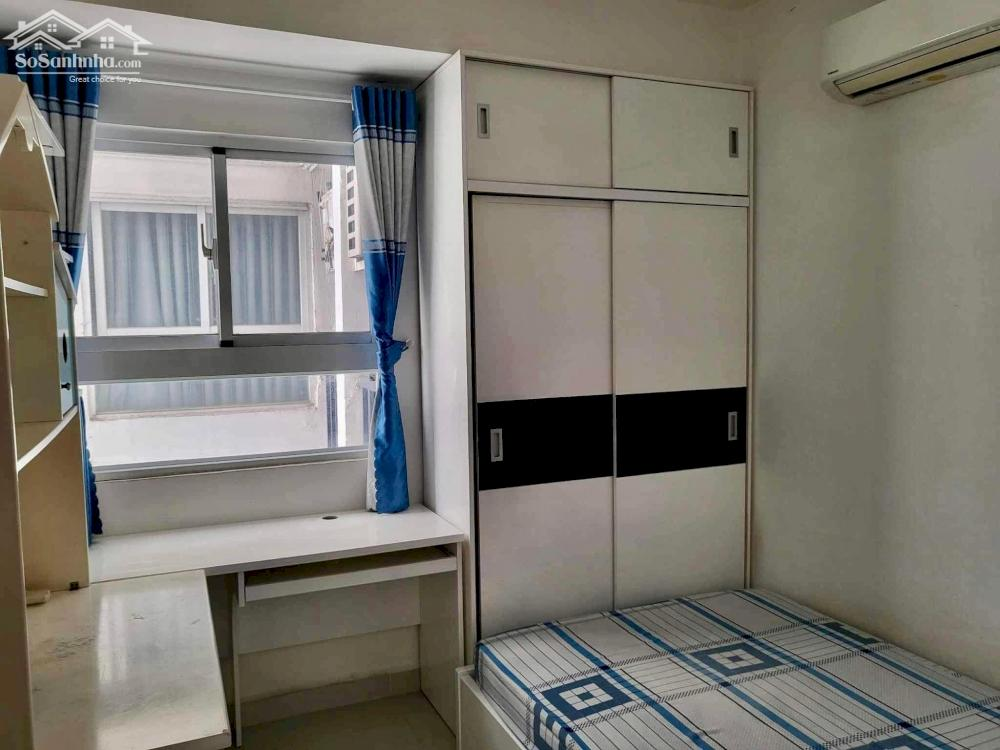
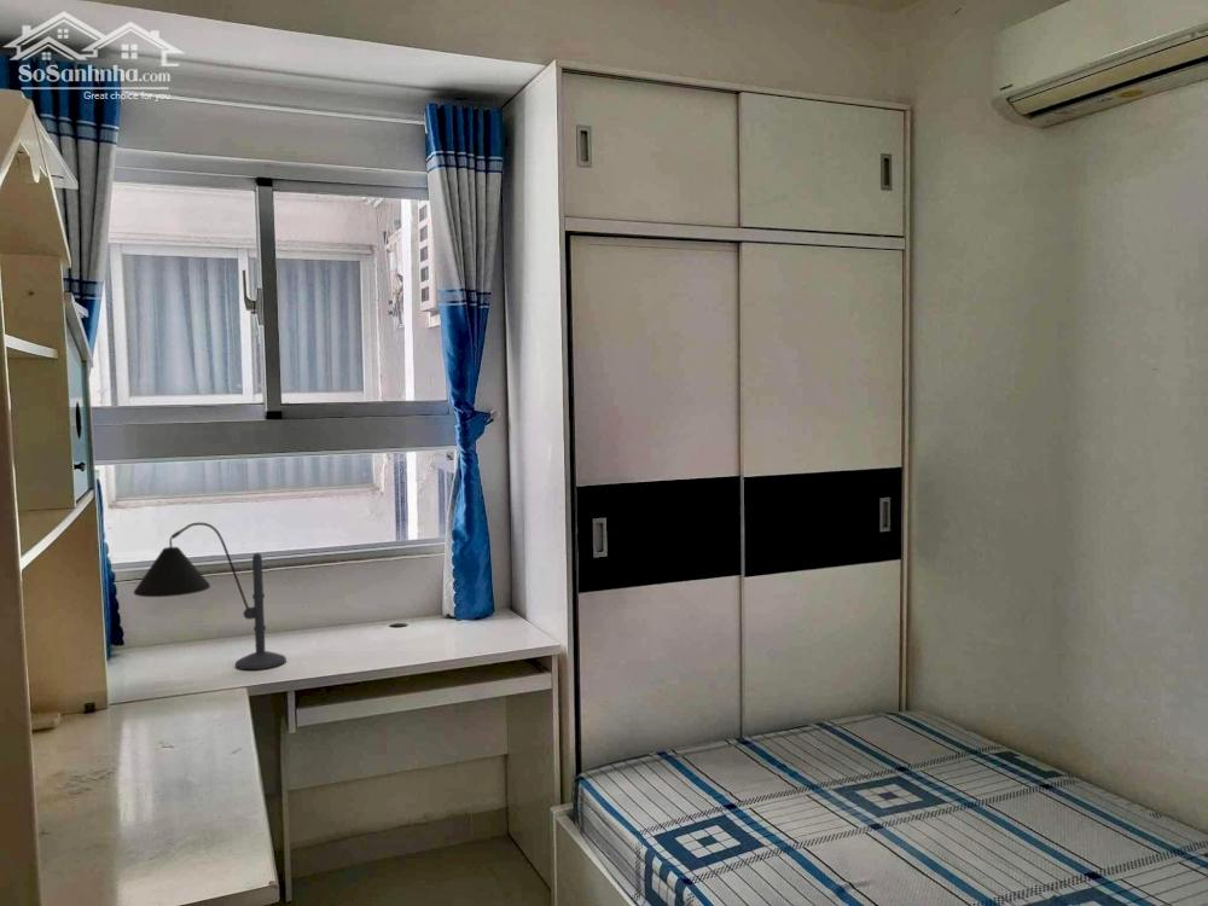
+ desk lamp (207, 588)
